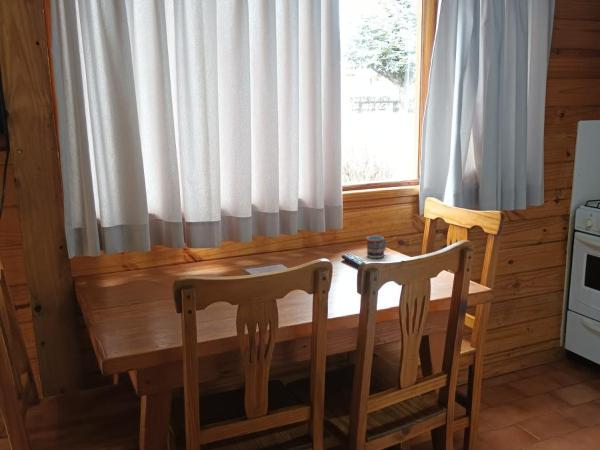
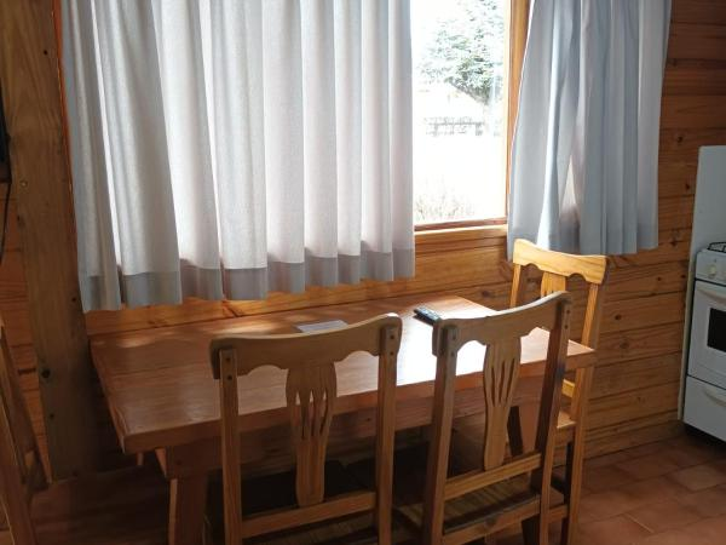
- cup (377, 246)
